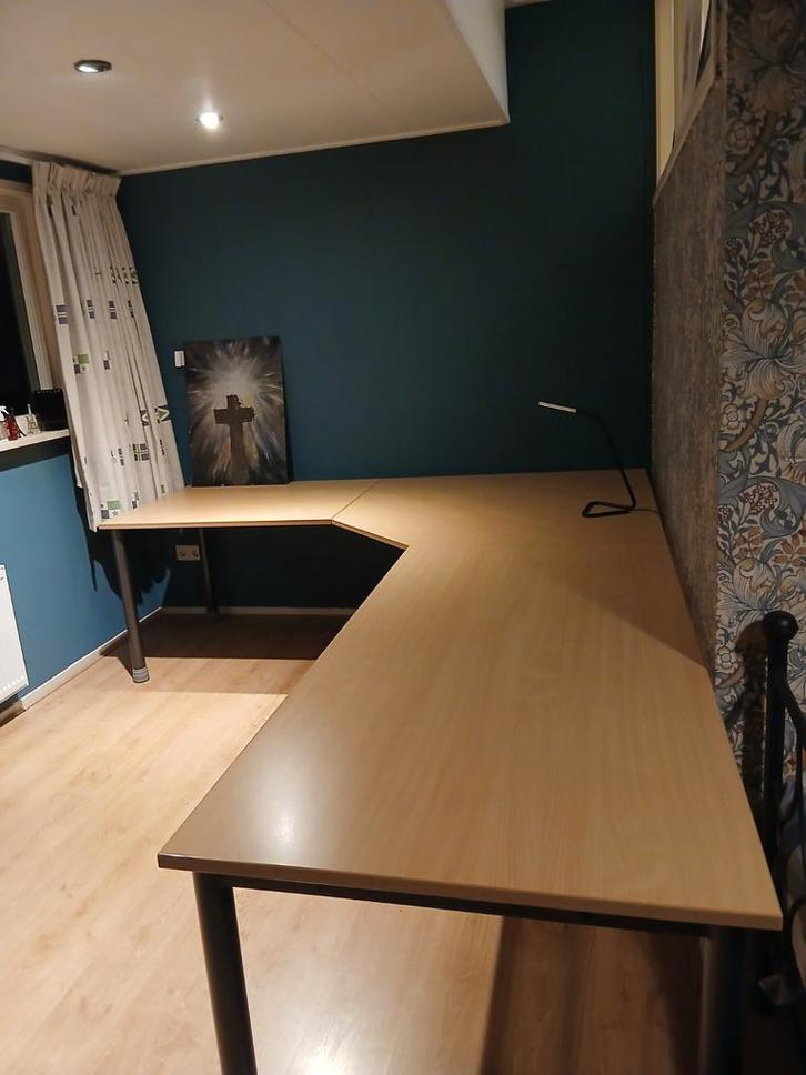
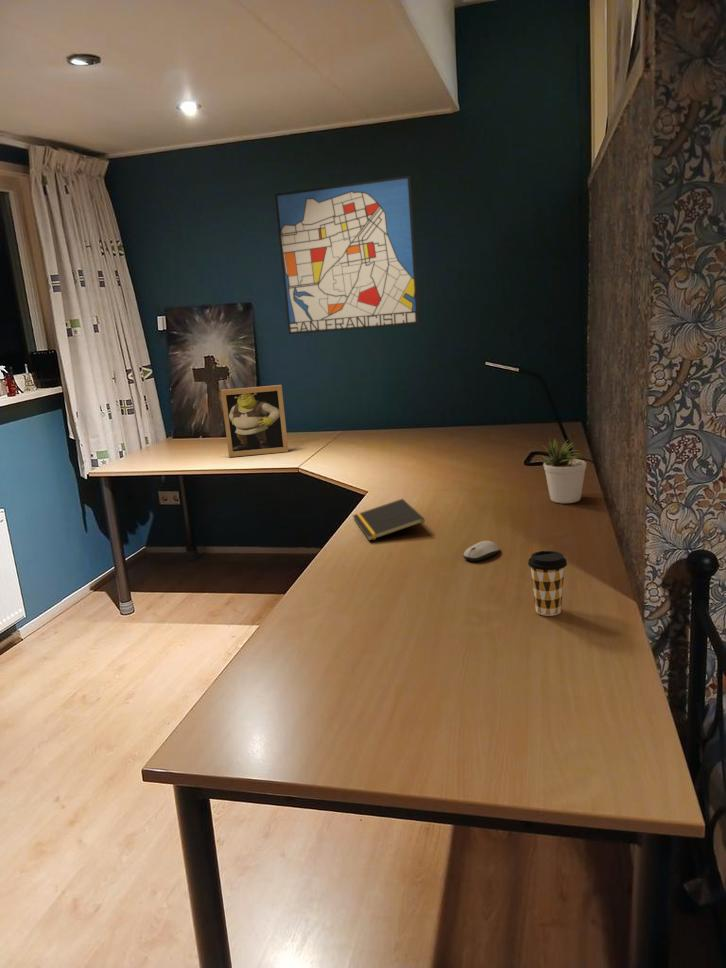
+ wall art (346, 258)
+ notepad (386, 518)
+ potted plant (562, 468)
+ computer mouse (481, 548)
+ picture frame (255, 420)
+ coffee cup (547, 583)
